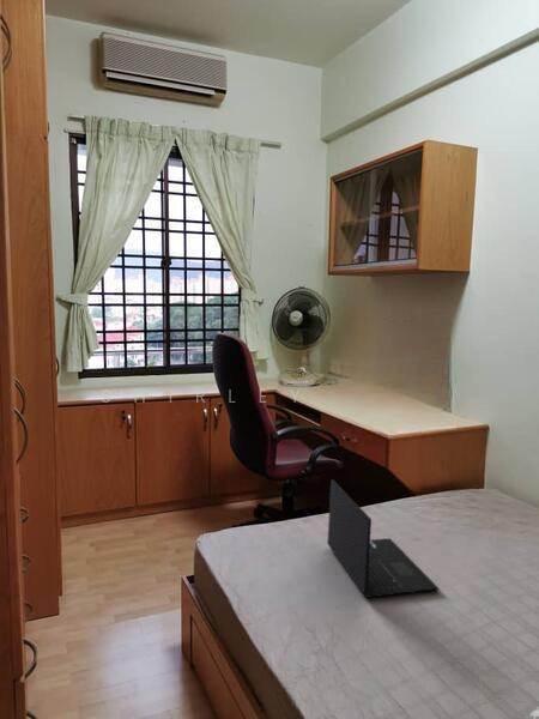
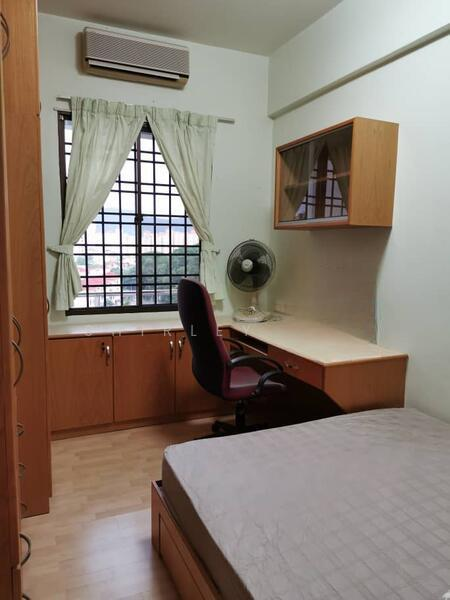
- laptop (381, 539)
